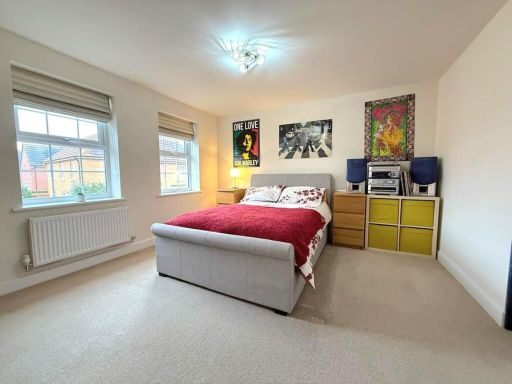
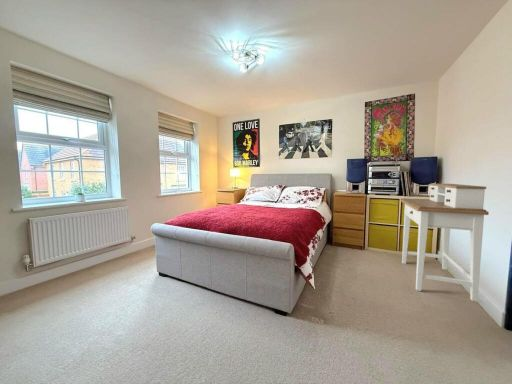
+ desk (434, 227)
